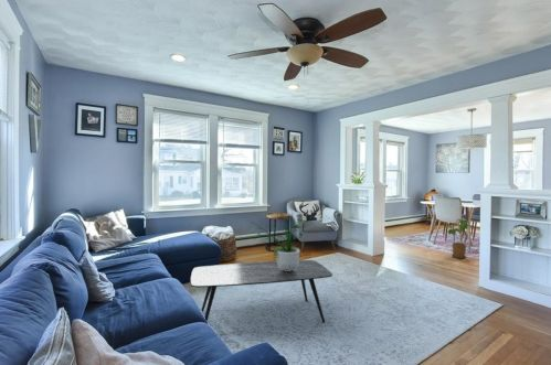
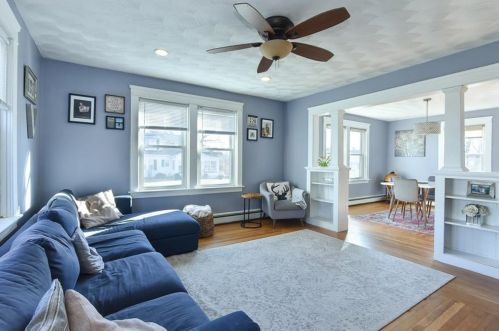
- potted plant (278, 236)
- coffee table (258, 283)
- house plant (457, 238)
